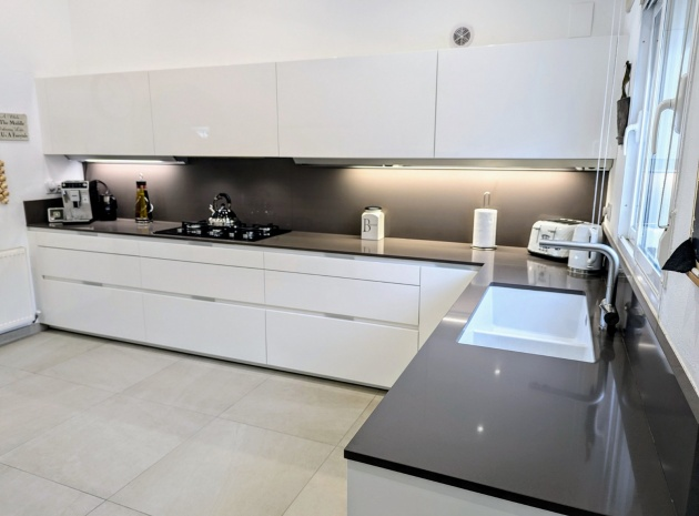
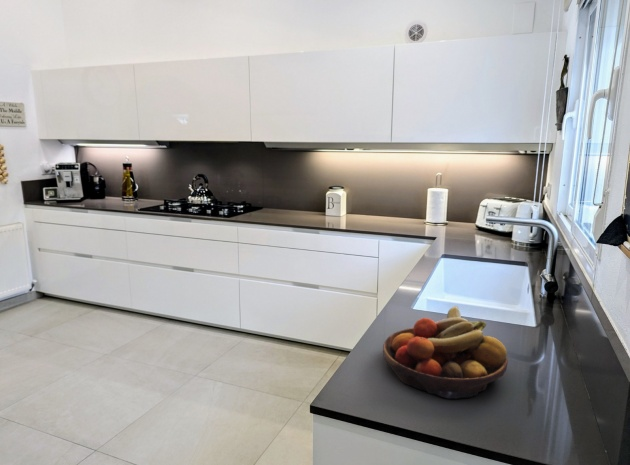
+ fruit bowl (442, 344)
